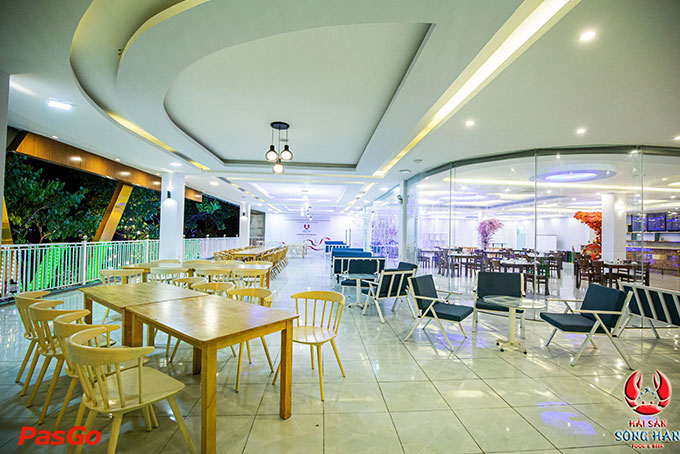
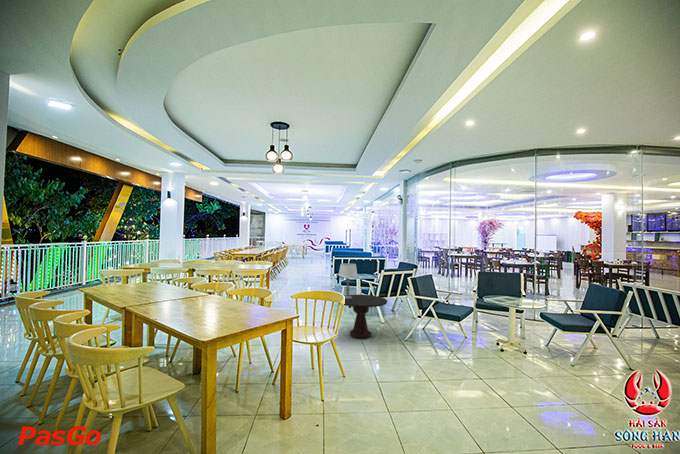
+ table lamp (347, 281)
+ side table (360, 317)
